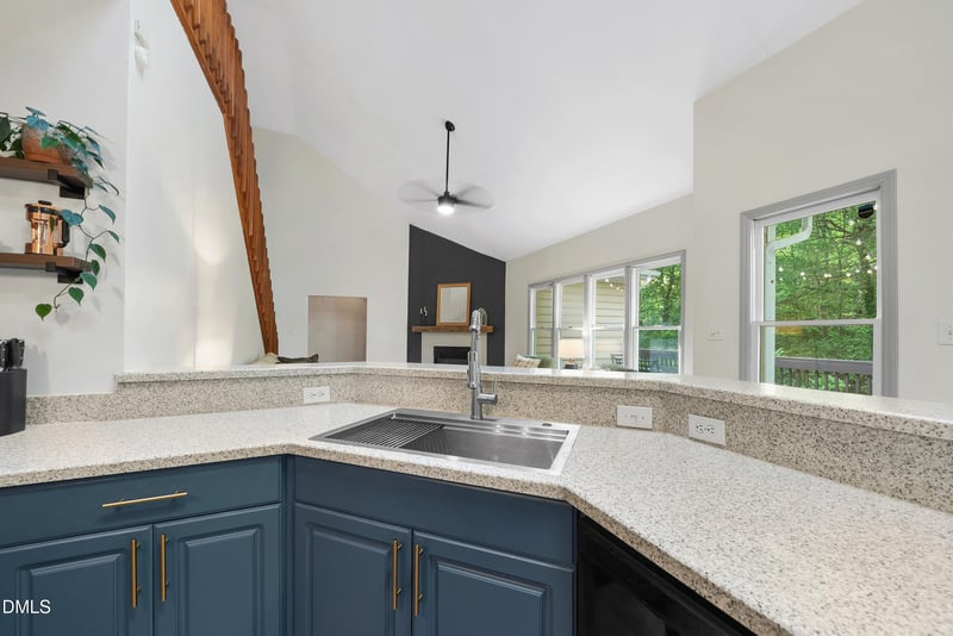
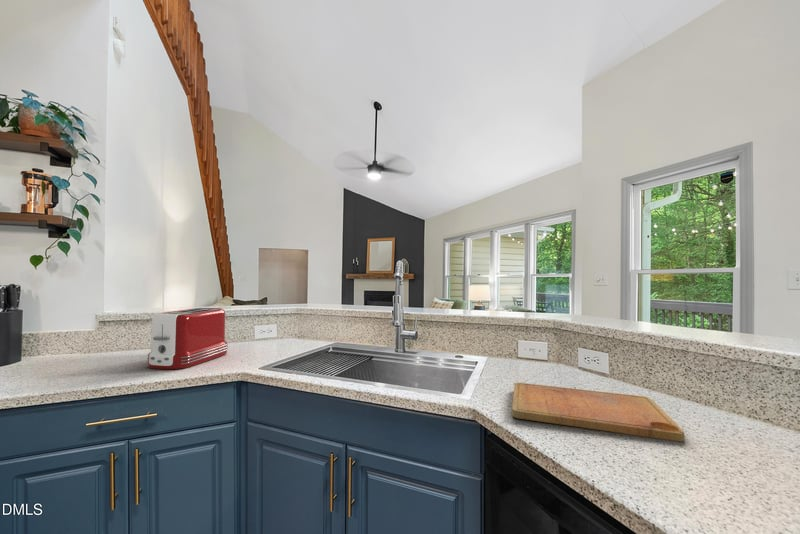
+ cutting board (584, 406)
+ toaster (190, 334)
